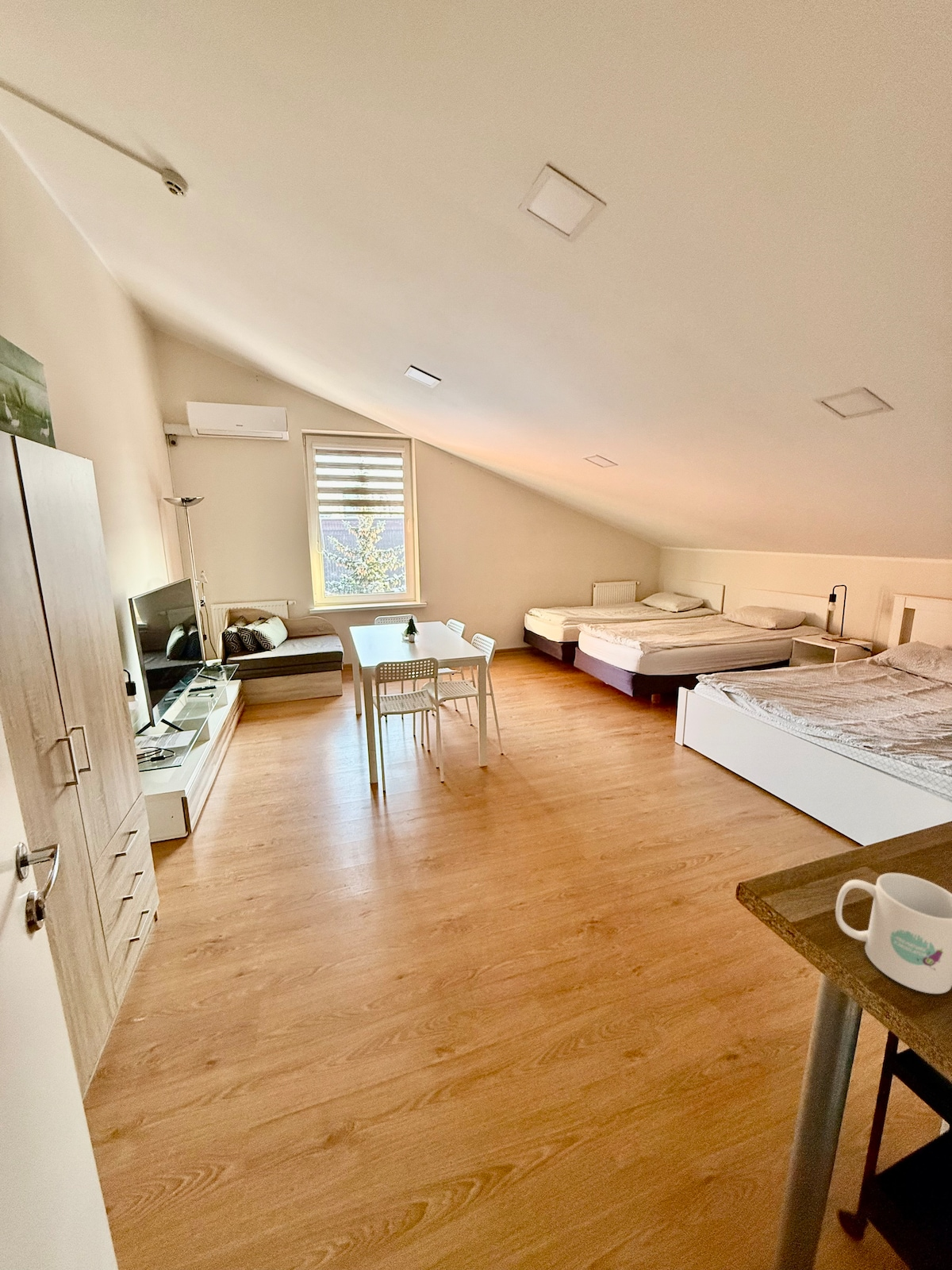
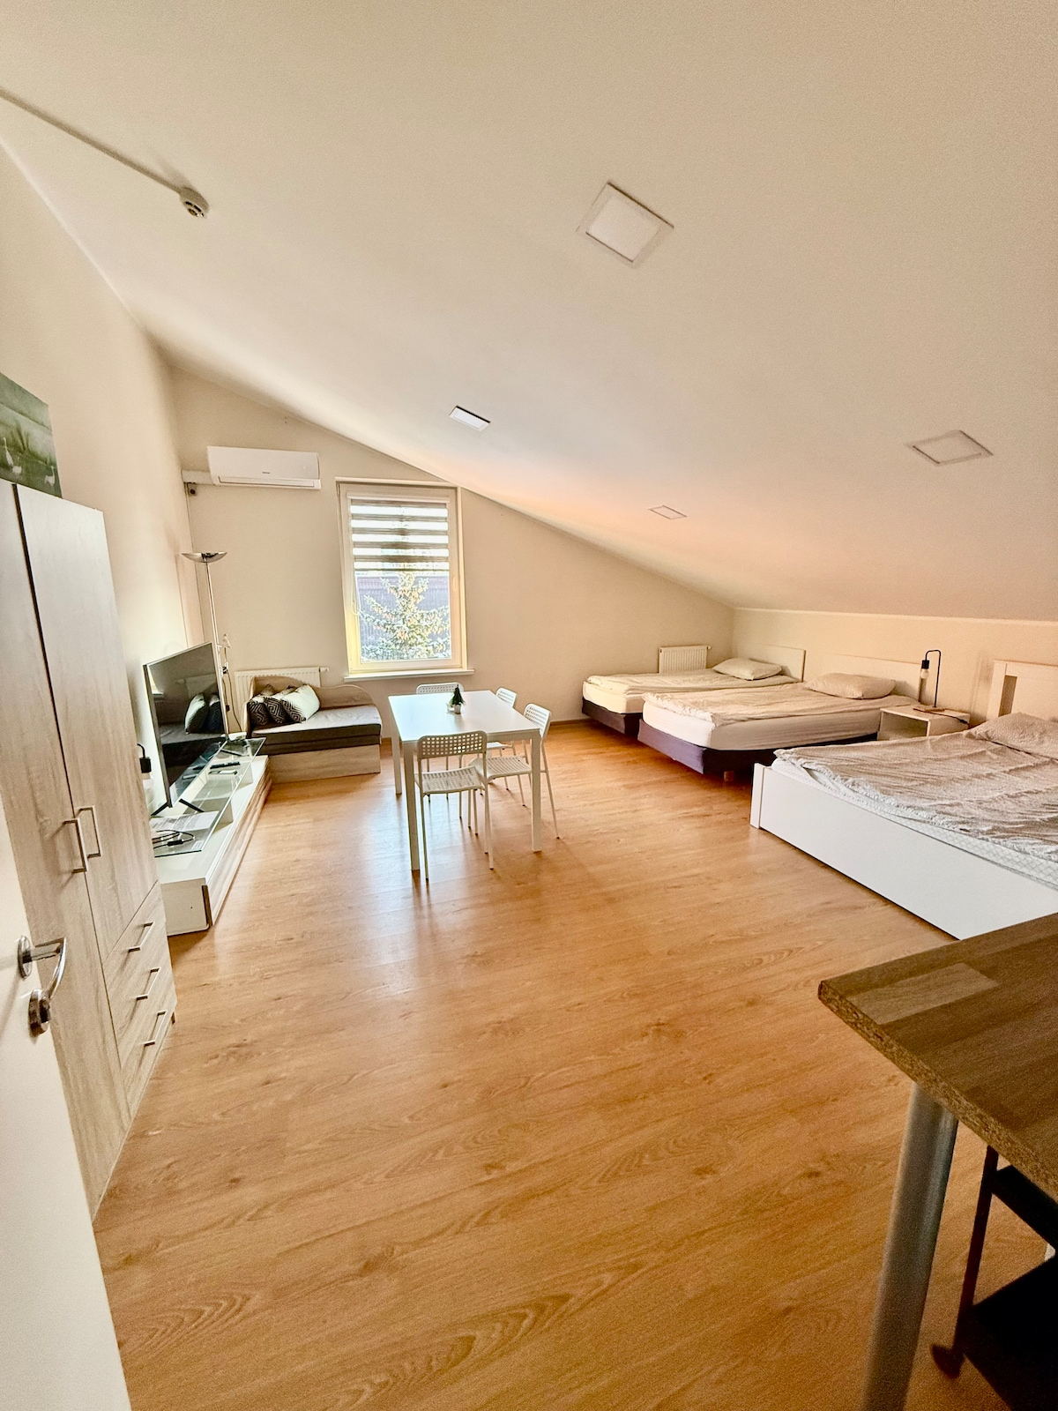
- mug (894, 923)
